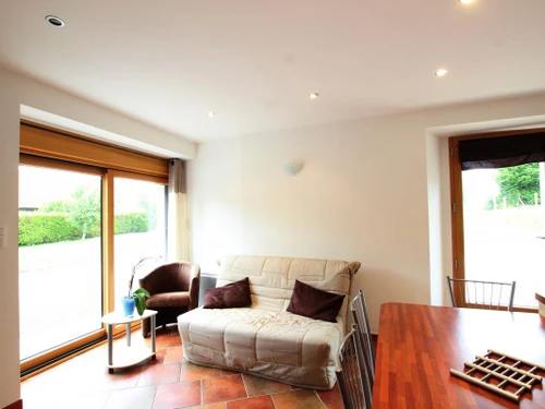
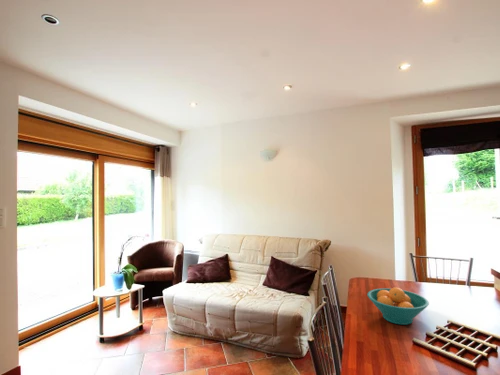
+ fruit bowl (396, 303)
